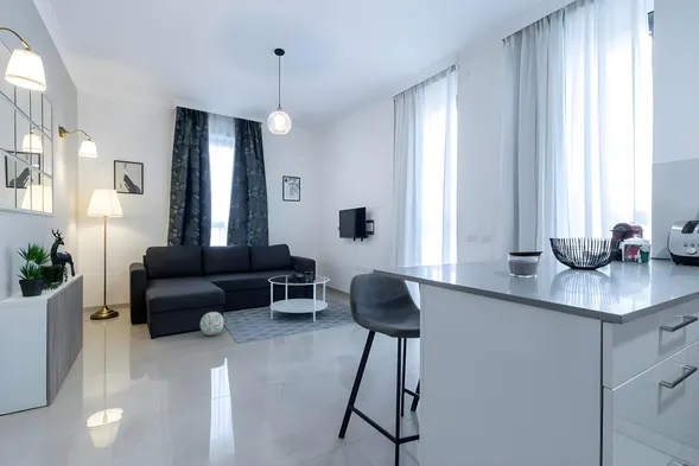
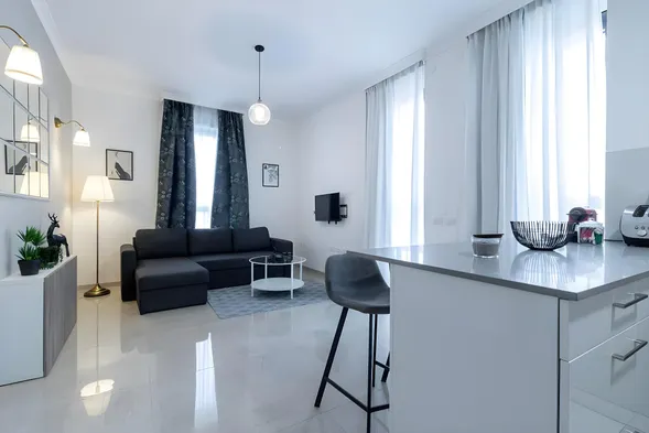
- ball (211, 323)
